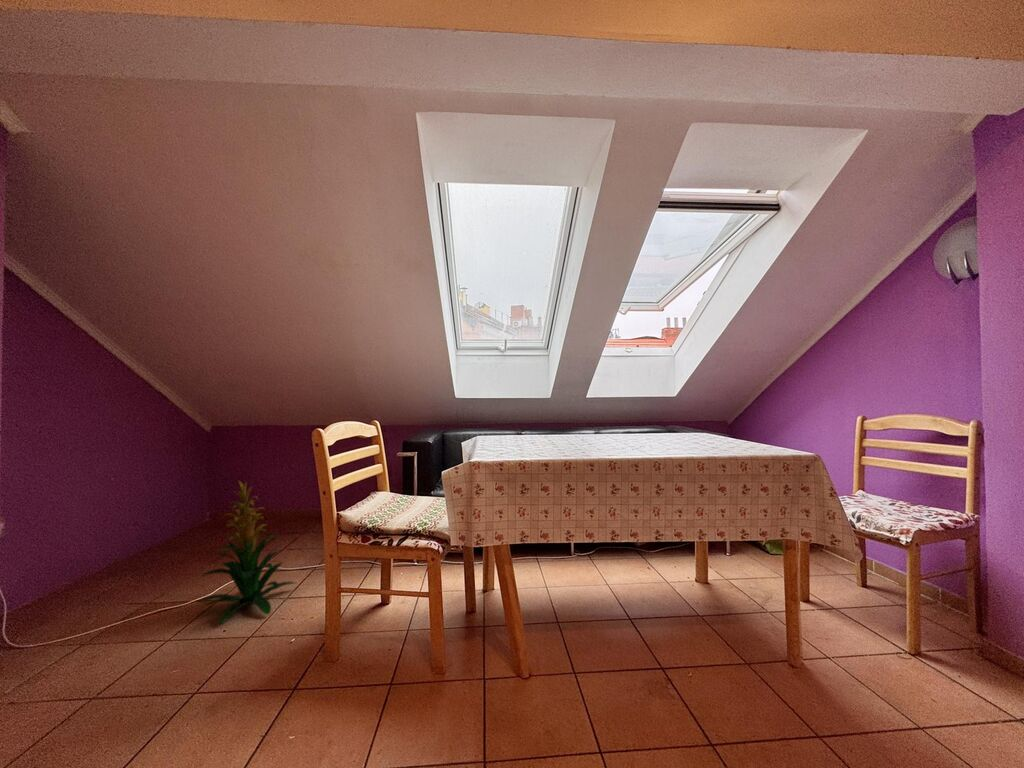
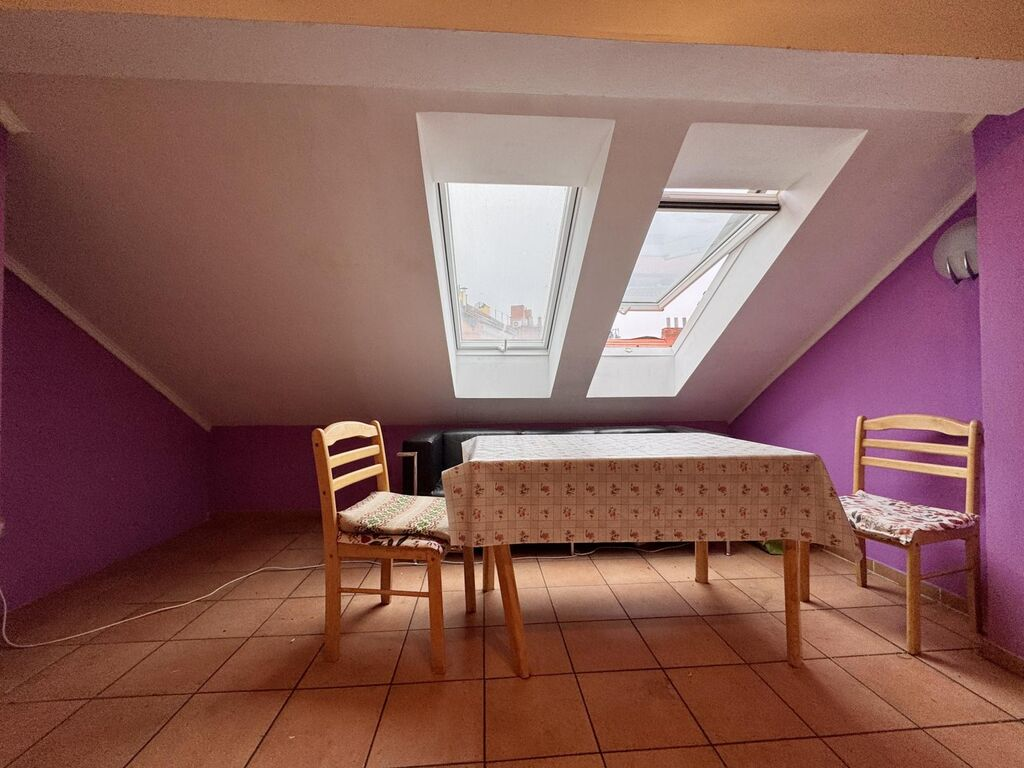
- indoor plant (247, 542)
